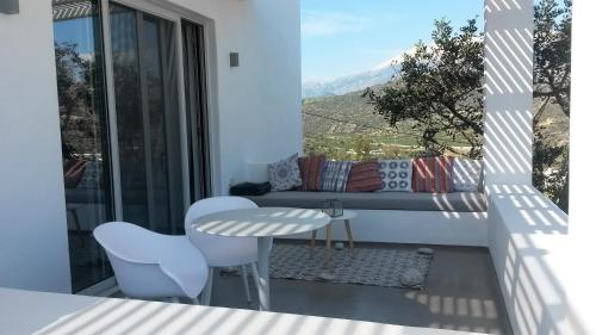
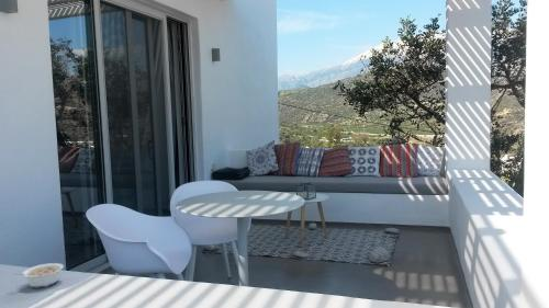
+ legume (42, 275)
